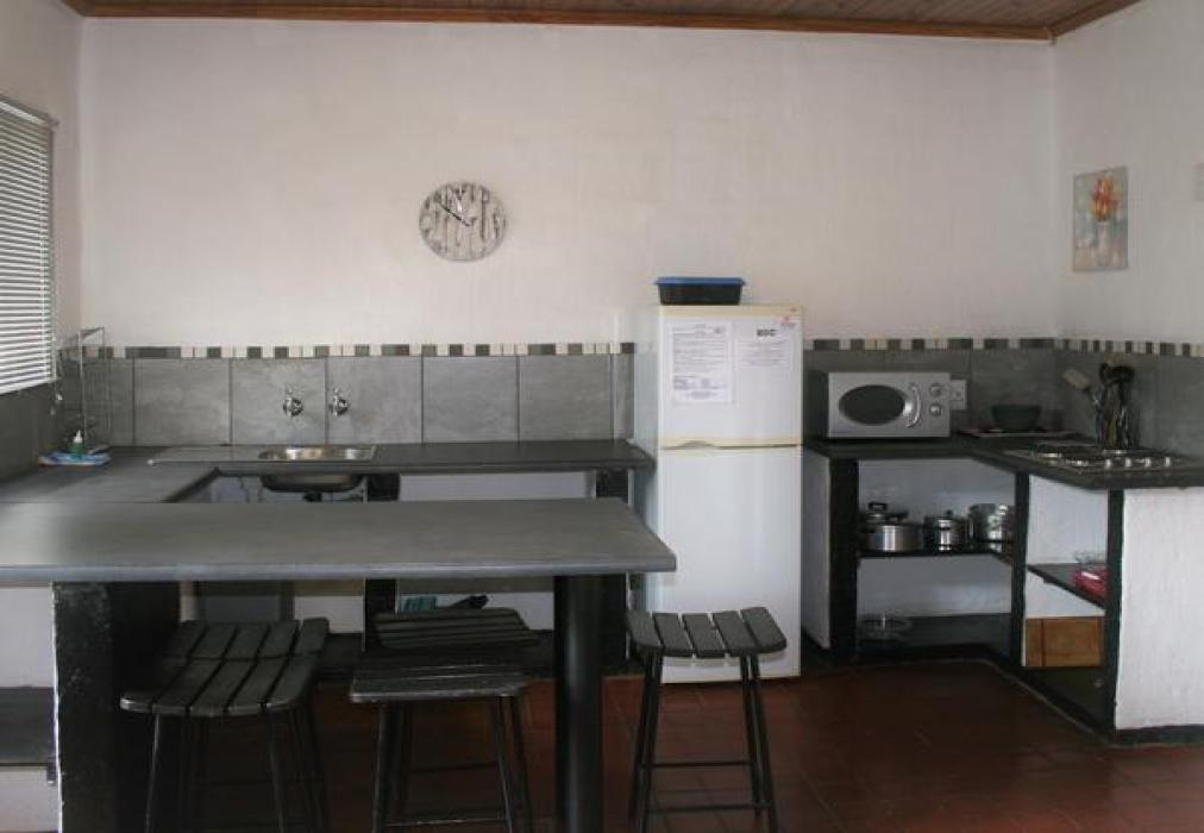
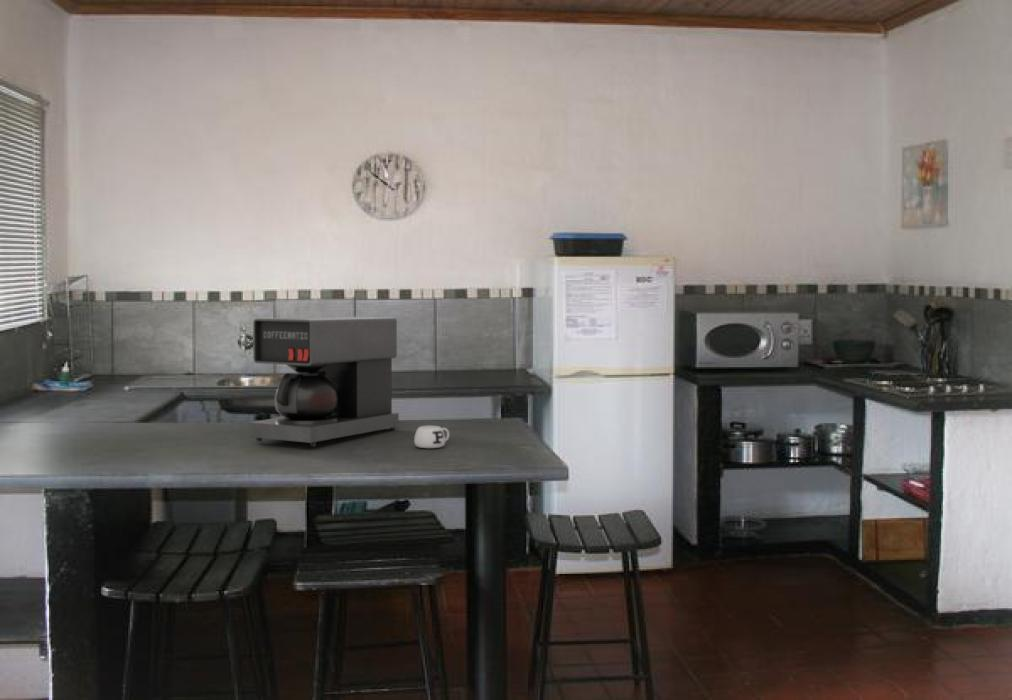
+ mug (433, 436)
+ coffee maker (327, 377)
